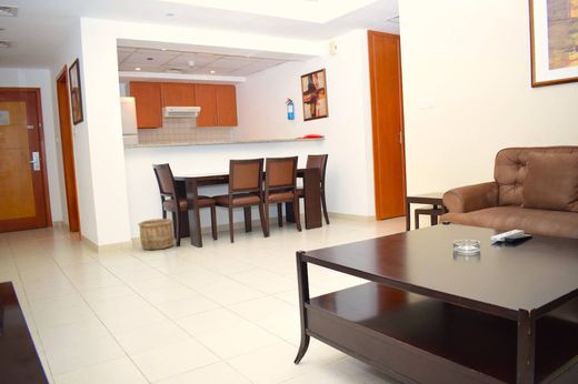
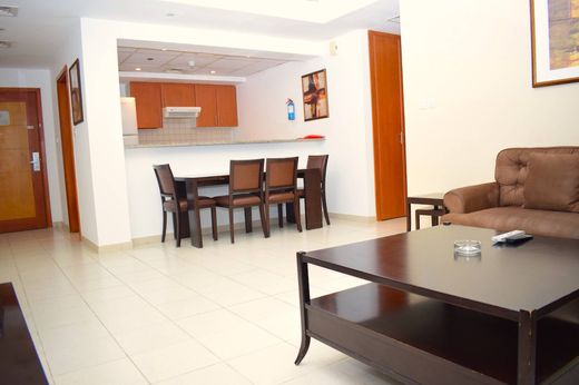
- wooden bucket (157, 233)
